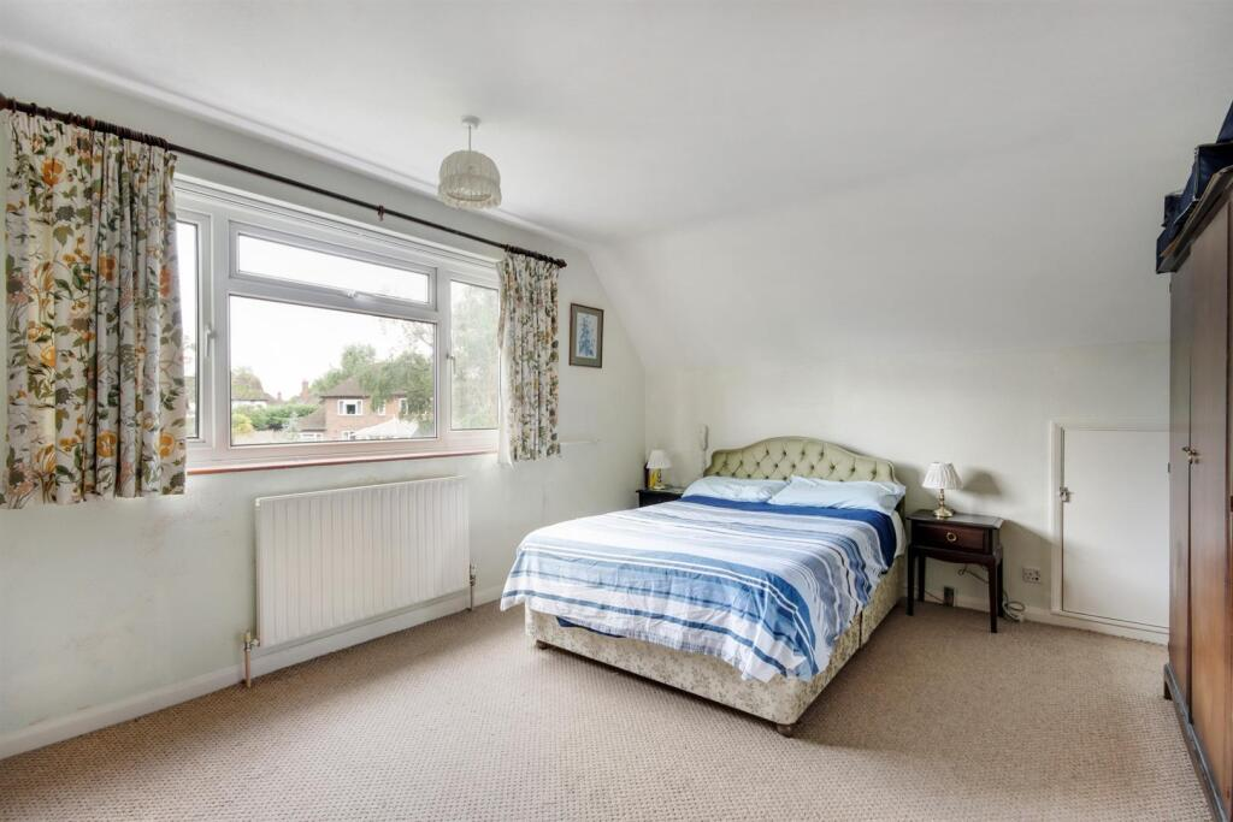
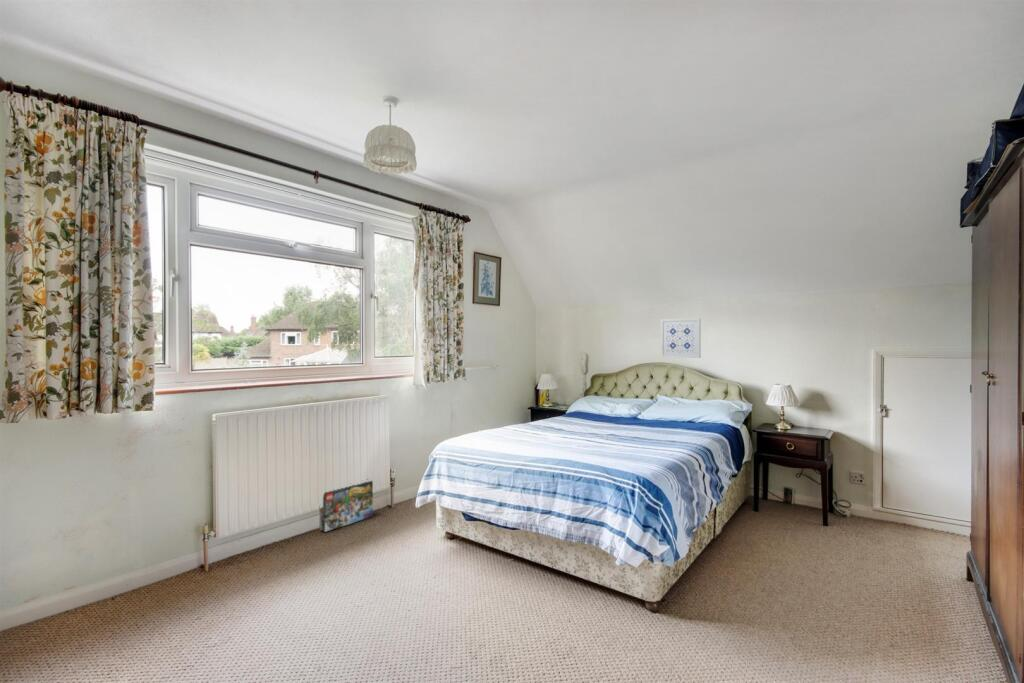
+ wall art (680, 338)
+ box (347, 504)
